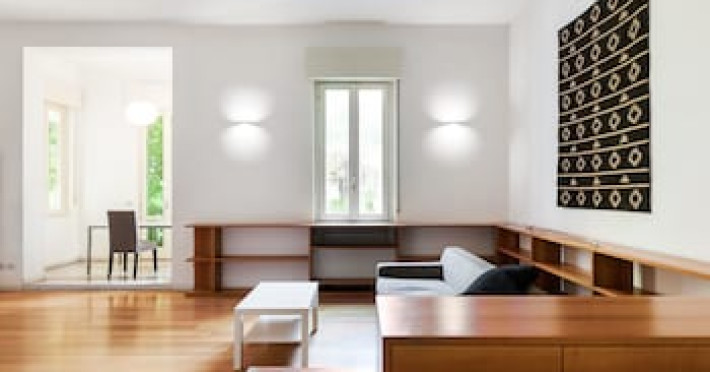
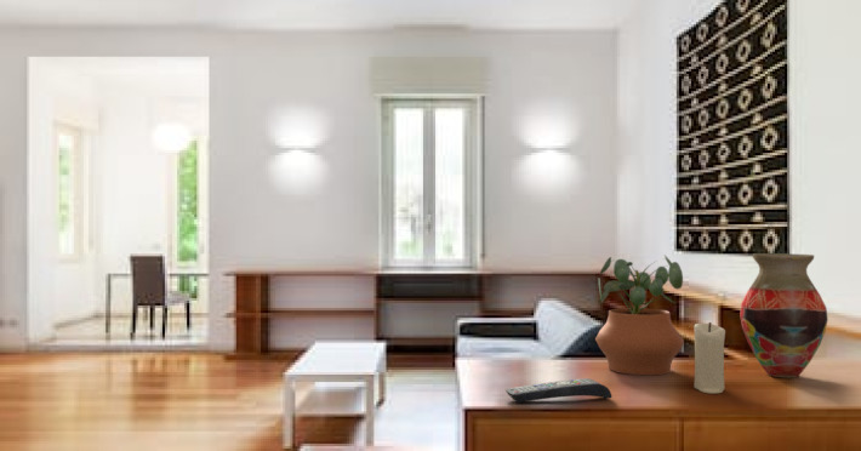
+ vase (782, 314)
+ remote control (558, 390)
+ candle (709, 355)
+ potted plant (633, 310)
